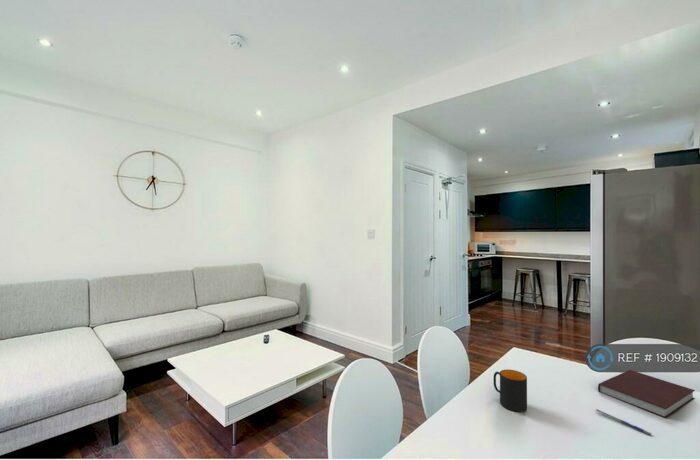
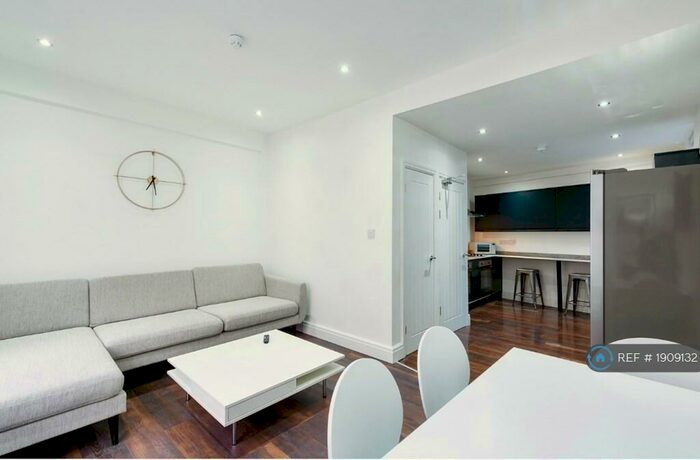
- mug (508, 387)
- pen (621, 420)
- notebook (645, 390)
